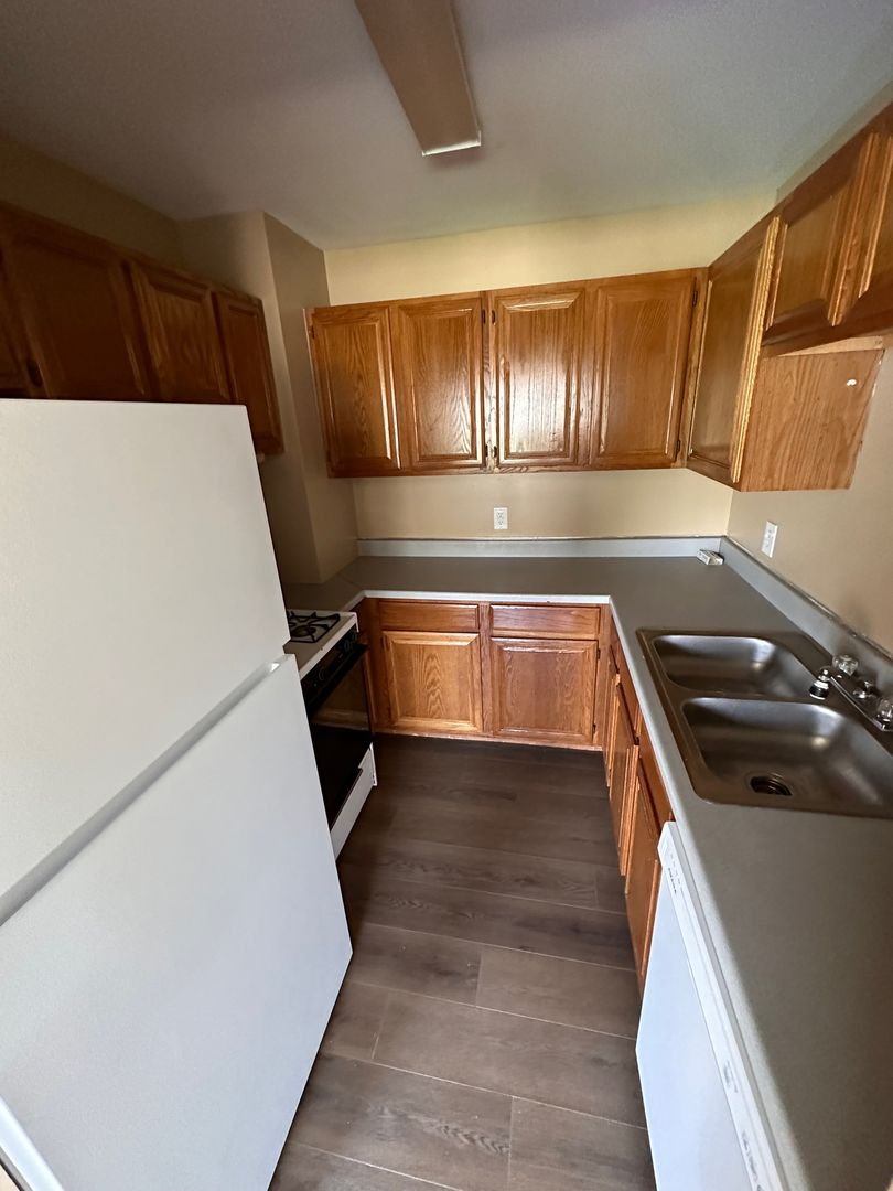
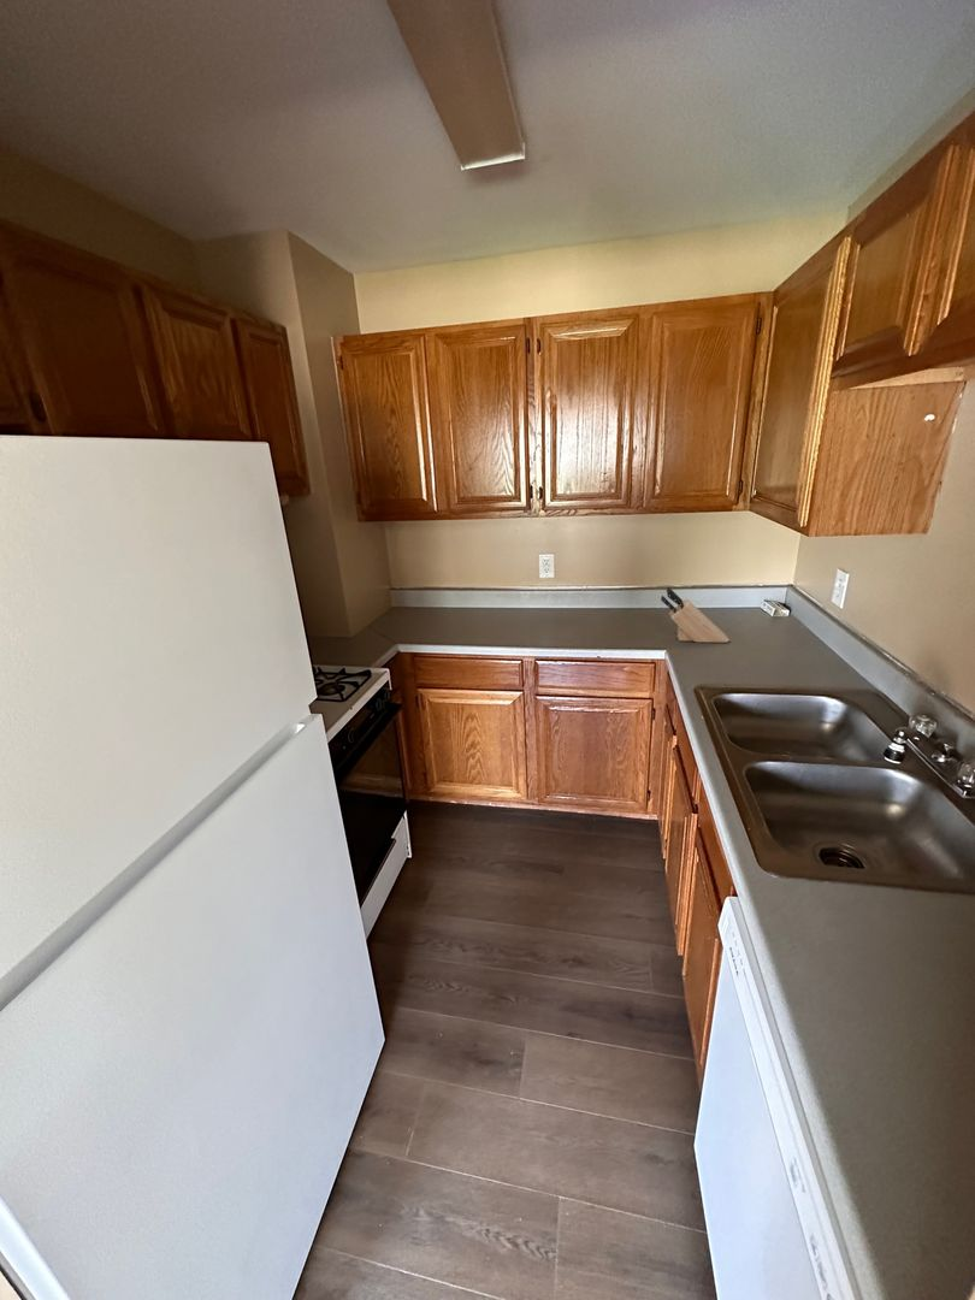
+ knife block (695, 613)
